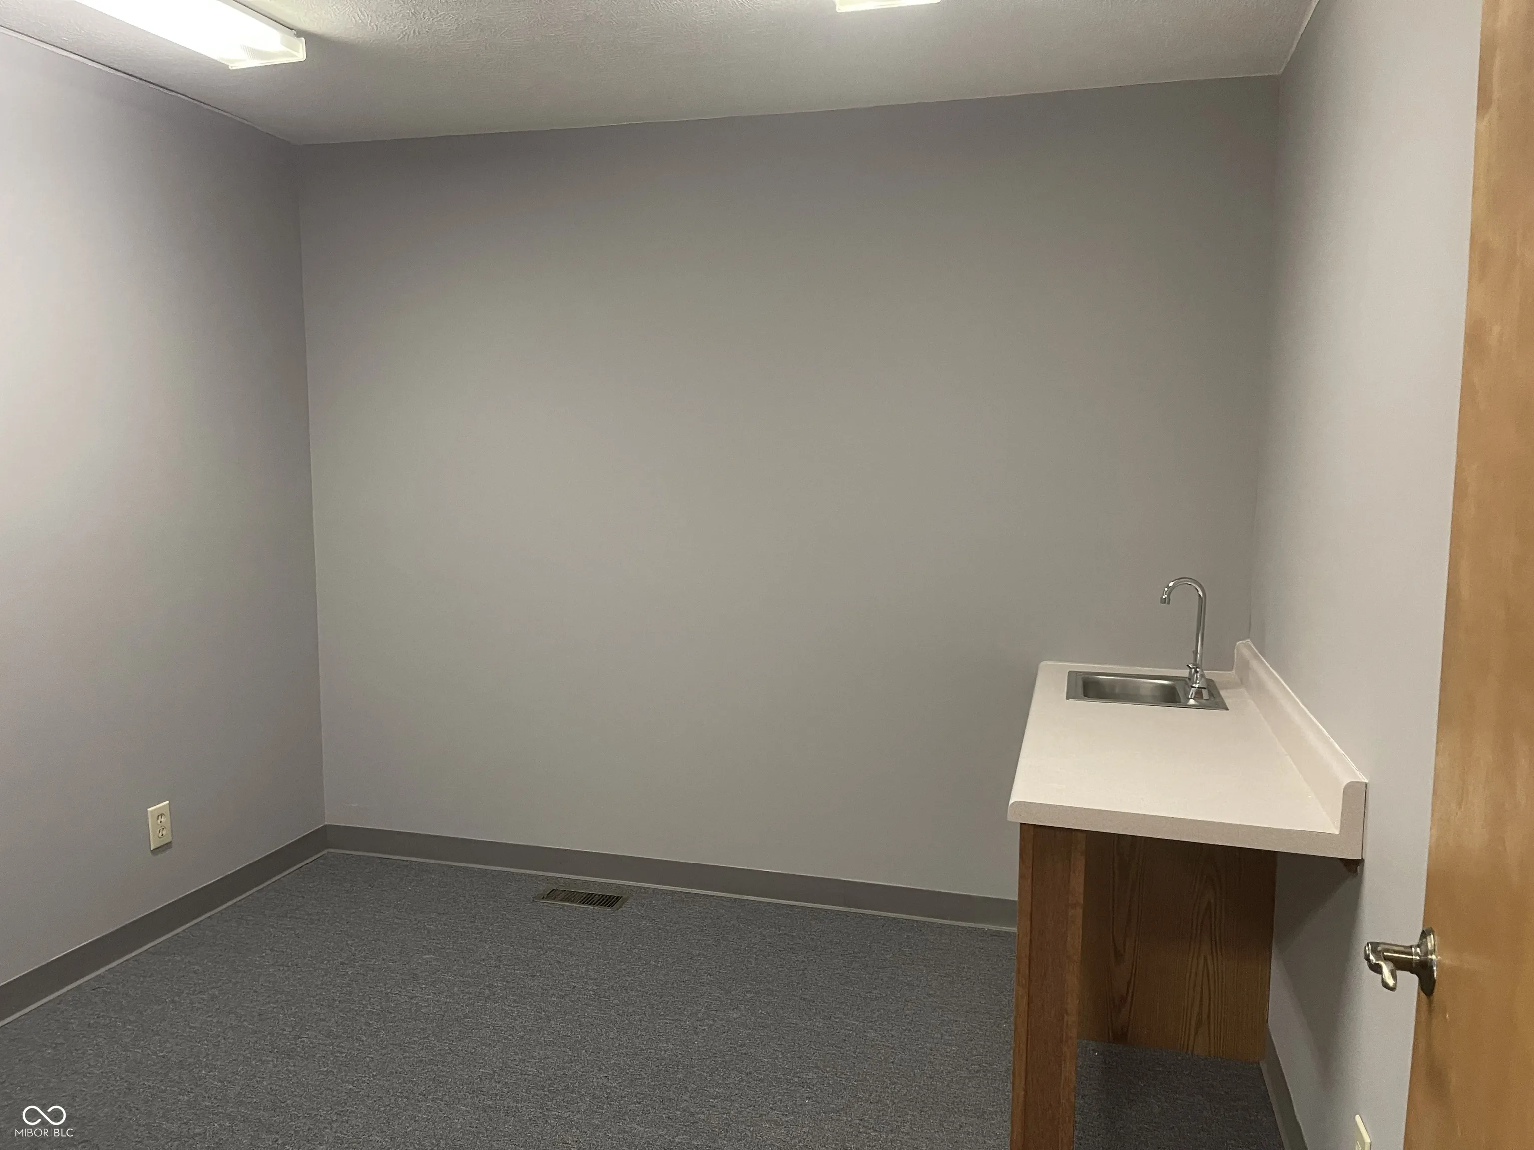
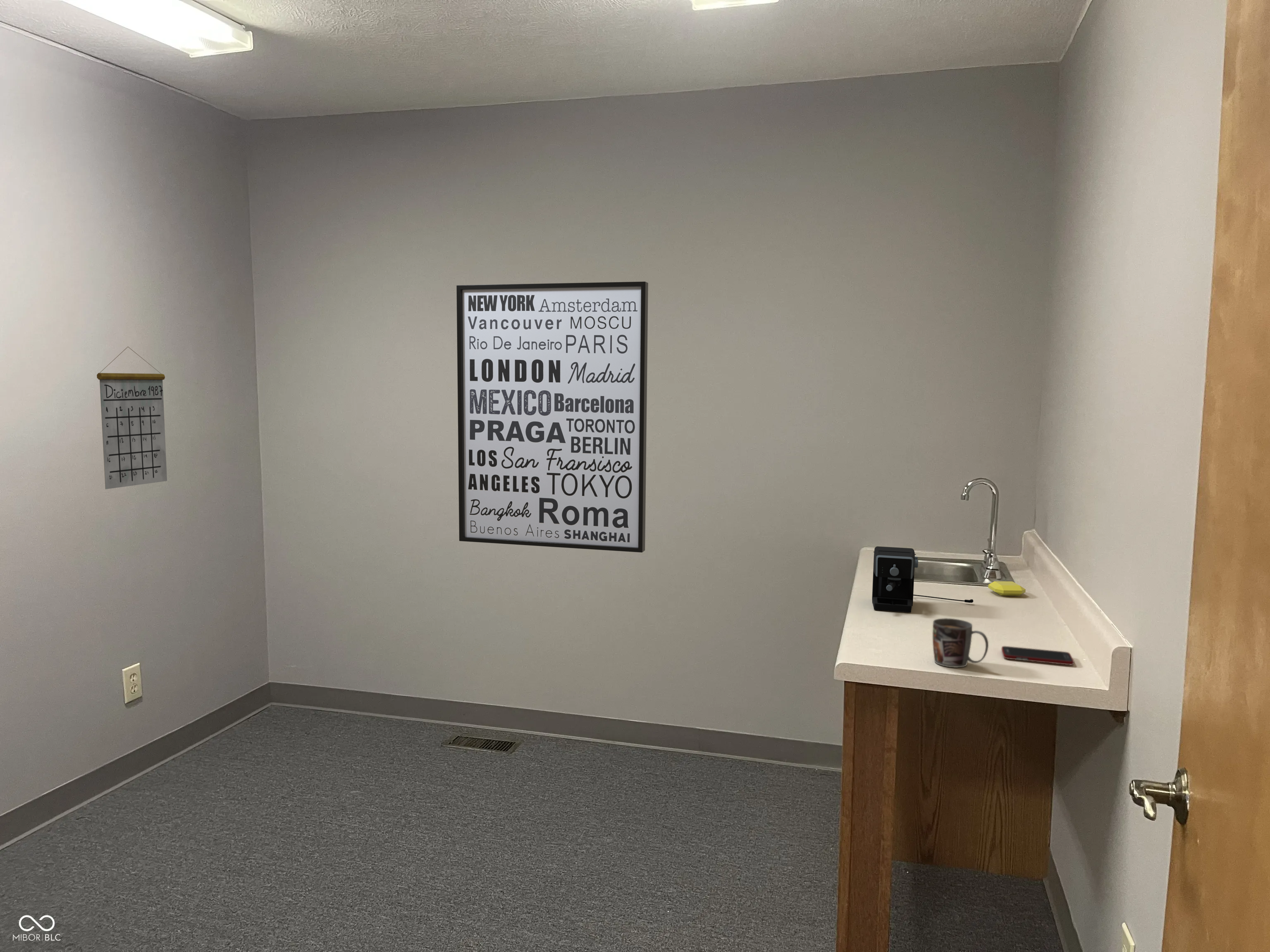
+ wall art (550, 417)
+ soap bar (1007, 588)
+ calendar (134, 416)
+ cell phone (1036, 655)
+ coffee maker (914, 580)
+ mug (960, 644)
